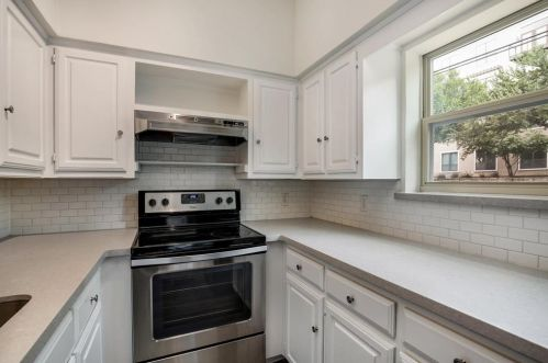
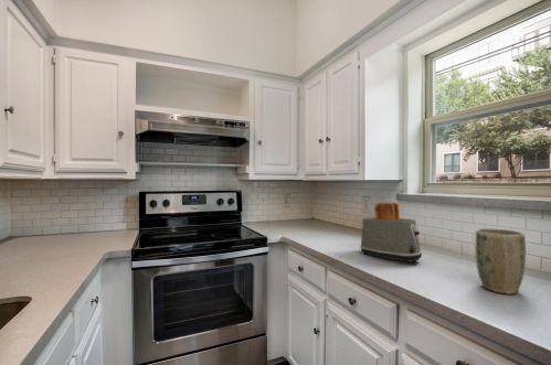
+ plant pot (499, 259)
+ toaster (389, 229)
